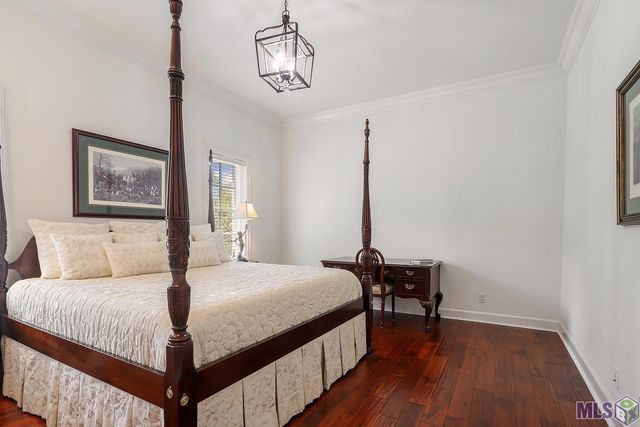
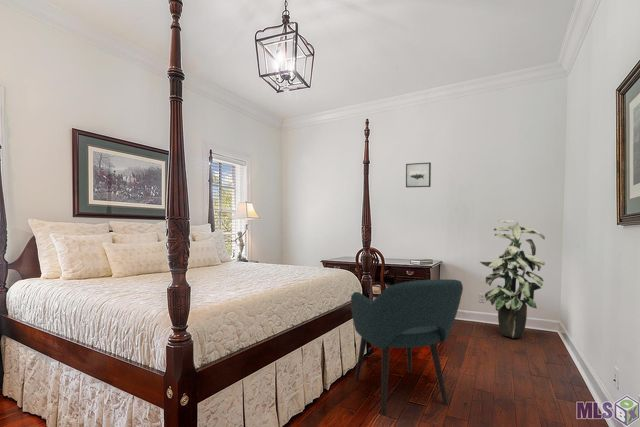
+ indoor plant (510, 277)
+ wall art (418, 175)
+ armchair (403, 332)
